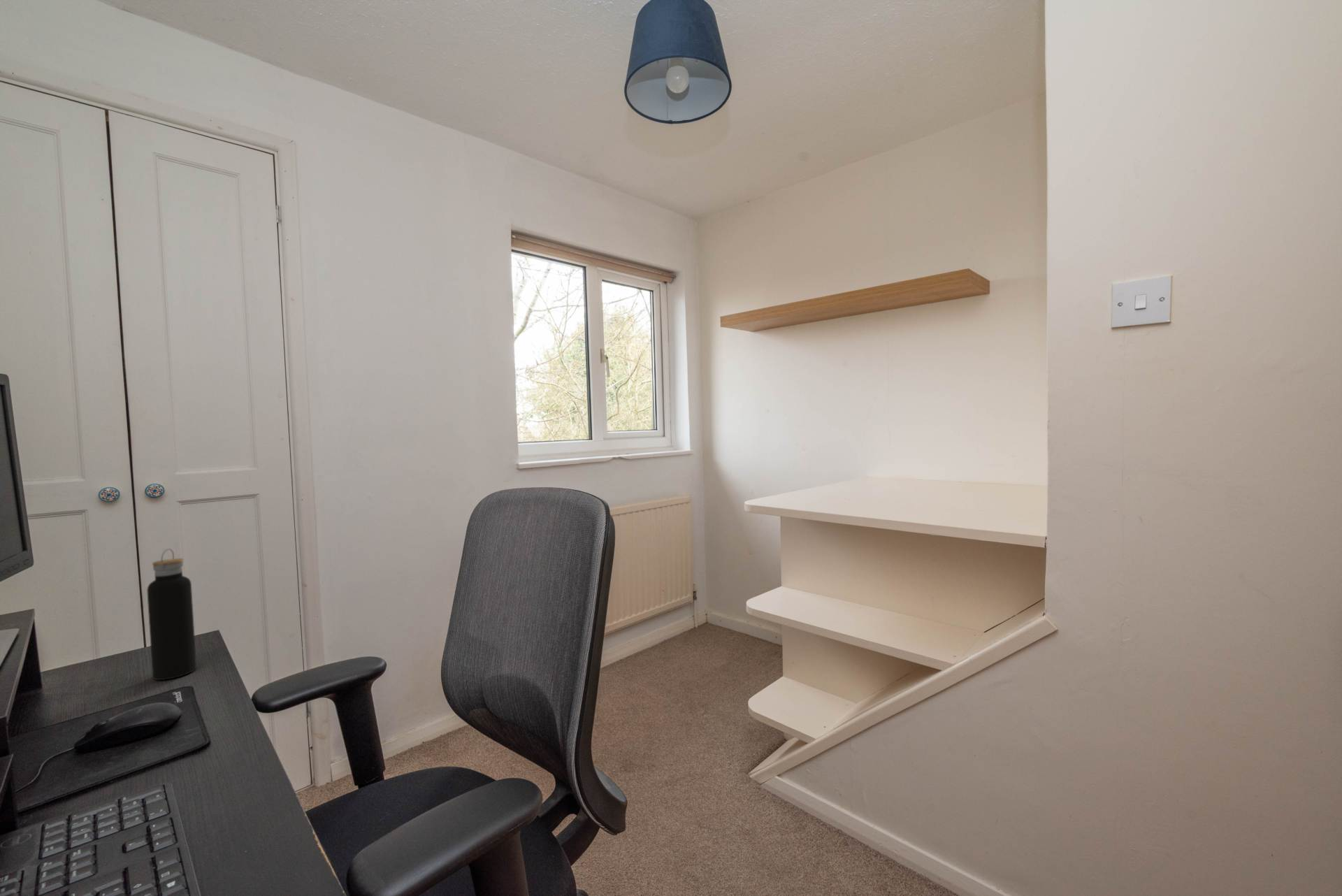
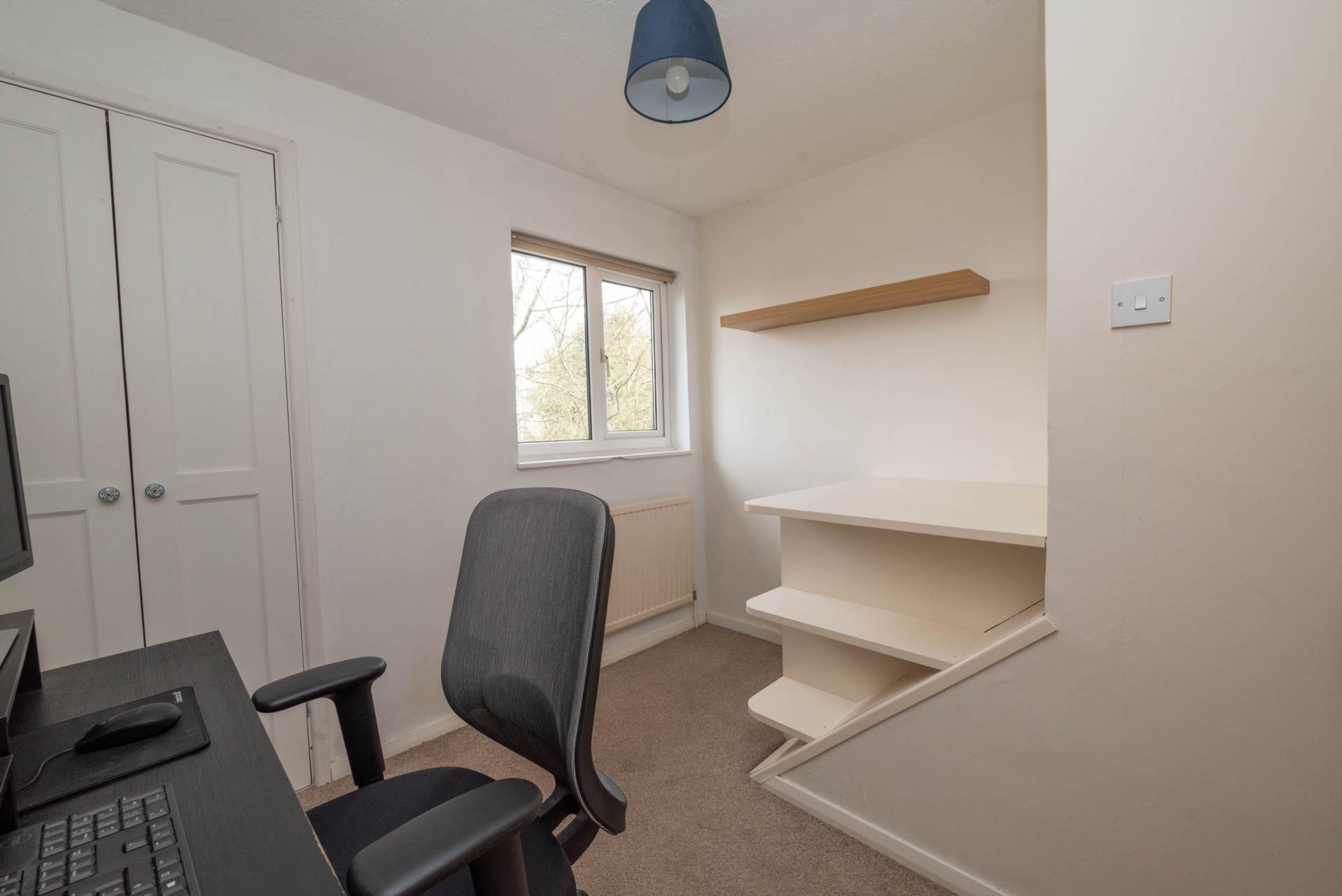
- water bottle (171, 611)
